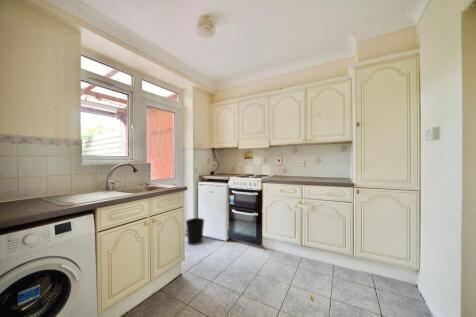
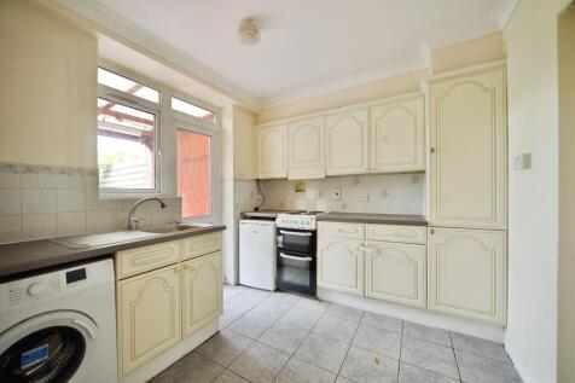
- wastebasket (195, 231)
